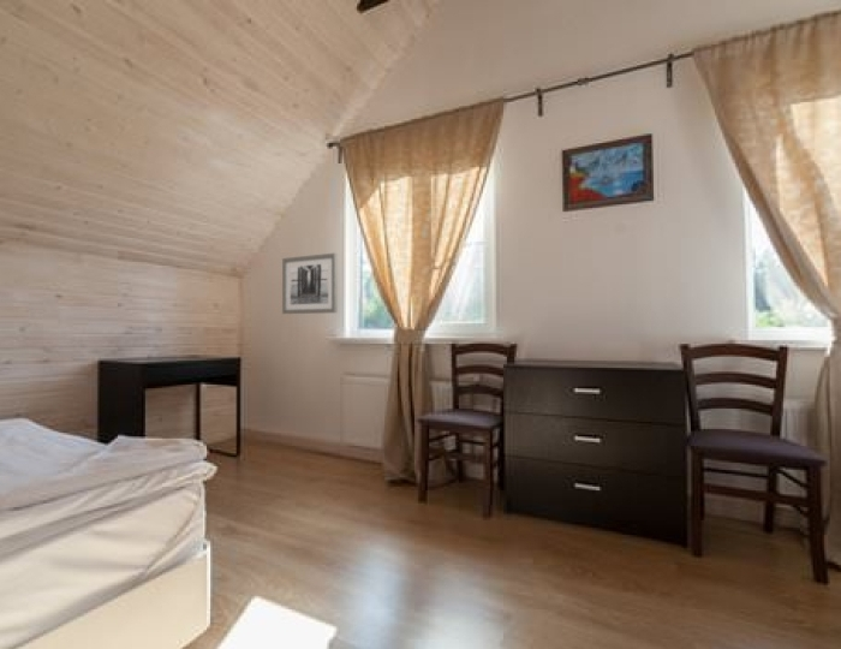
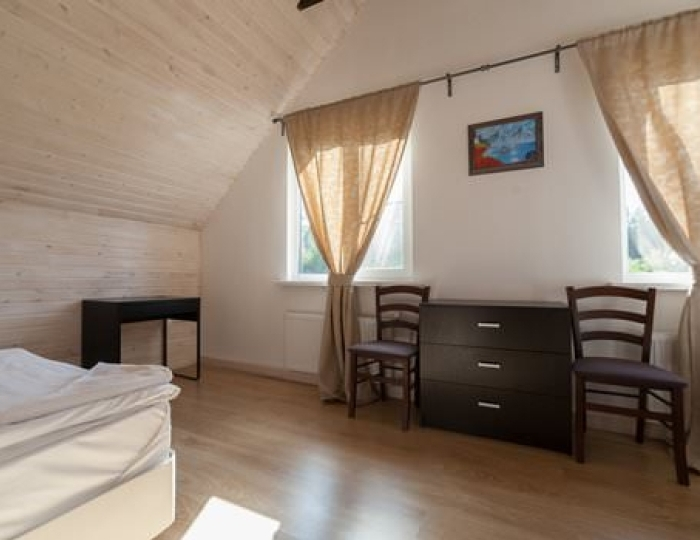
- wall art (308, 284)
